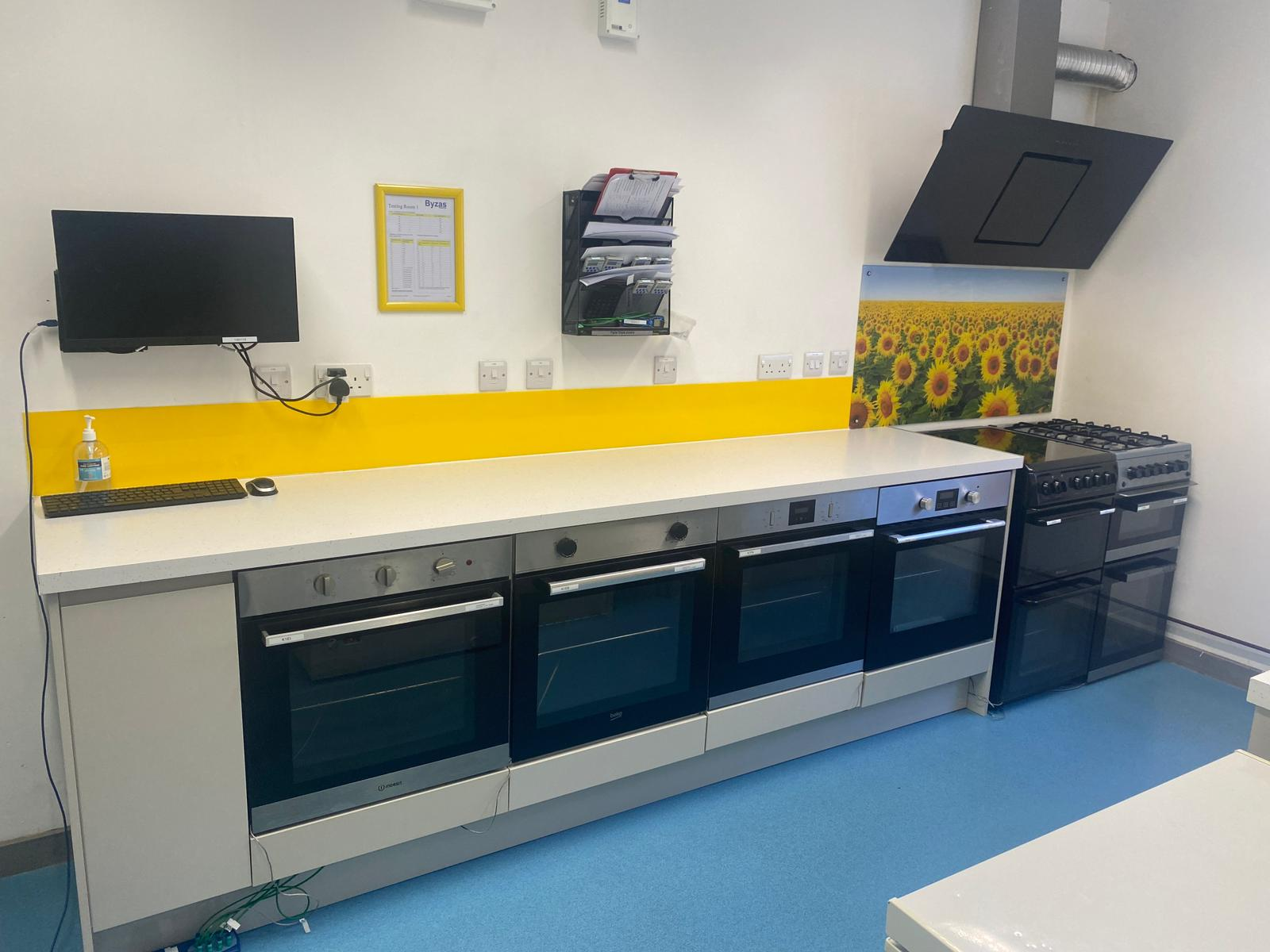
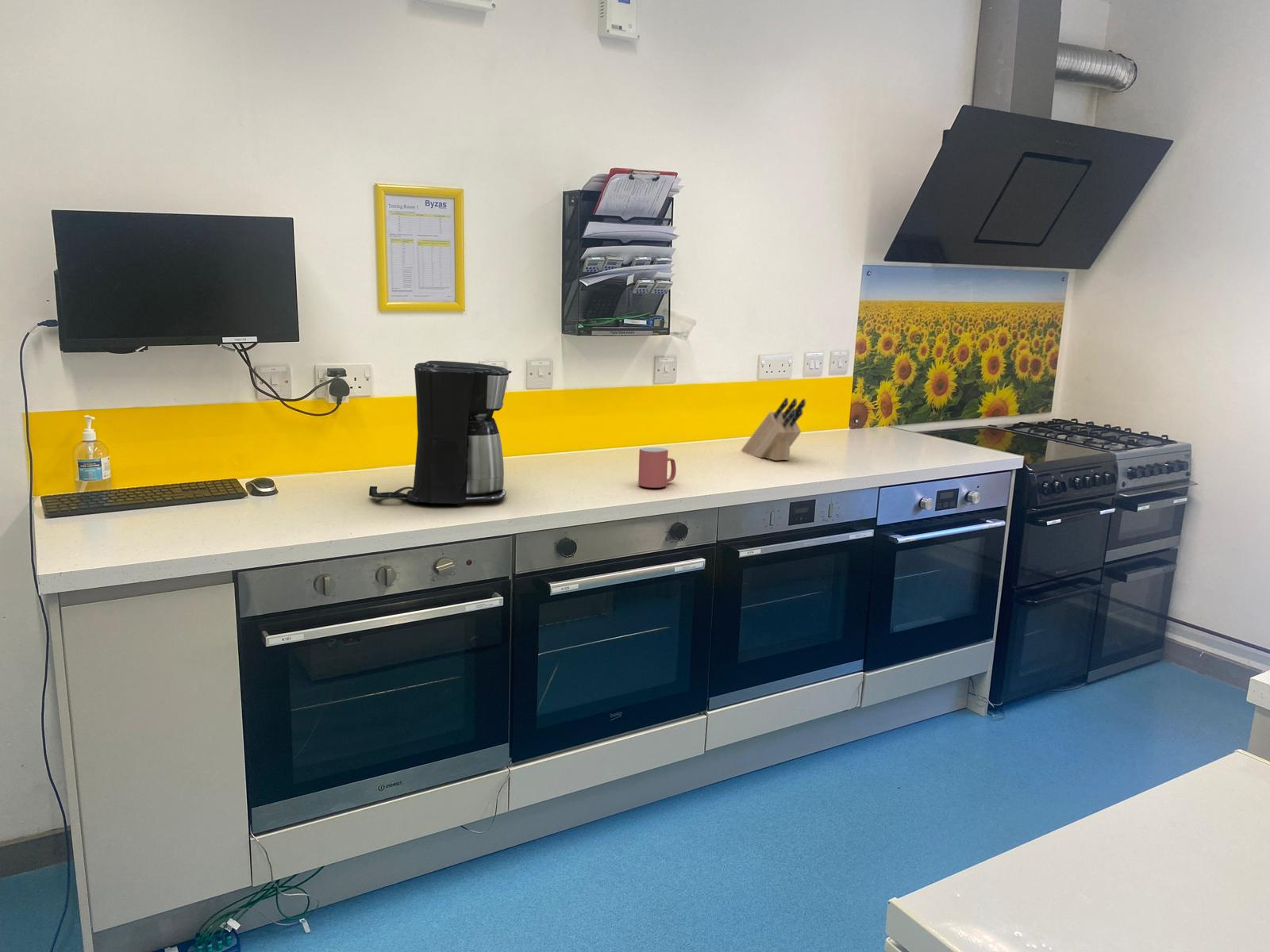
+ mug (659, 466)
+ coffee maker (444, 428)
+ knife block (774, 426)
